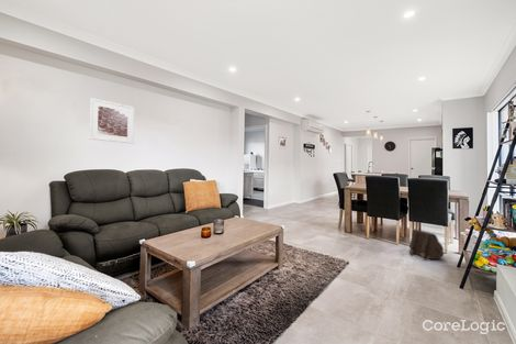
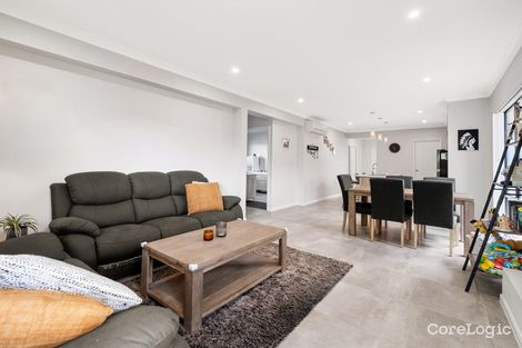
- satchel (424, 243)
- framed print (113, 122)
